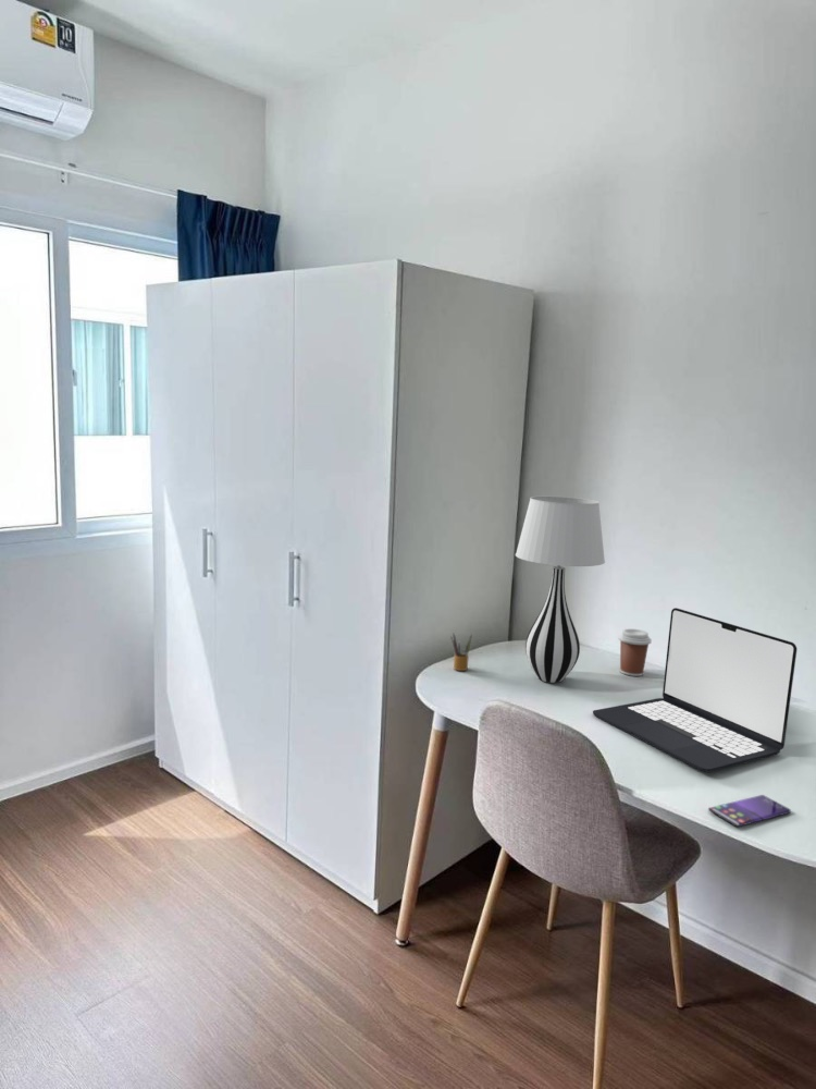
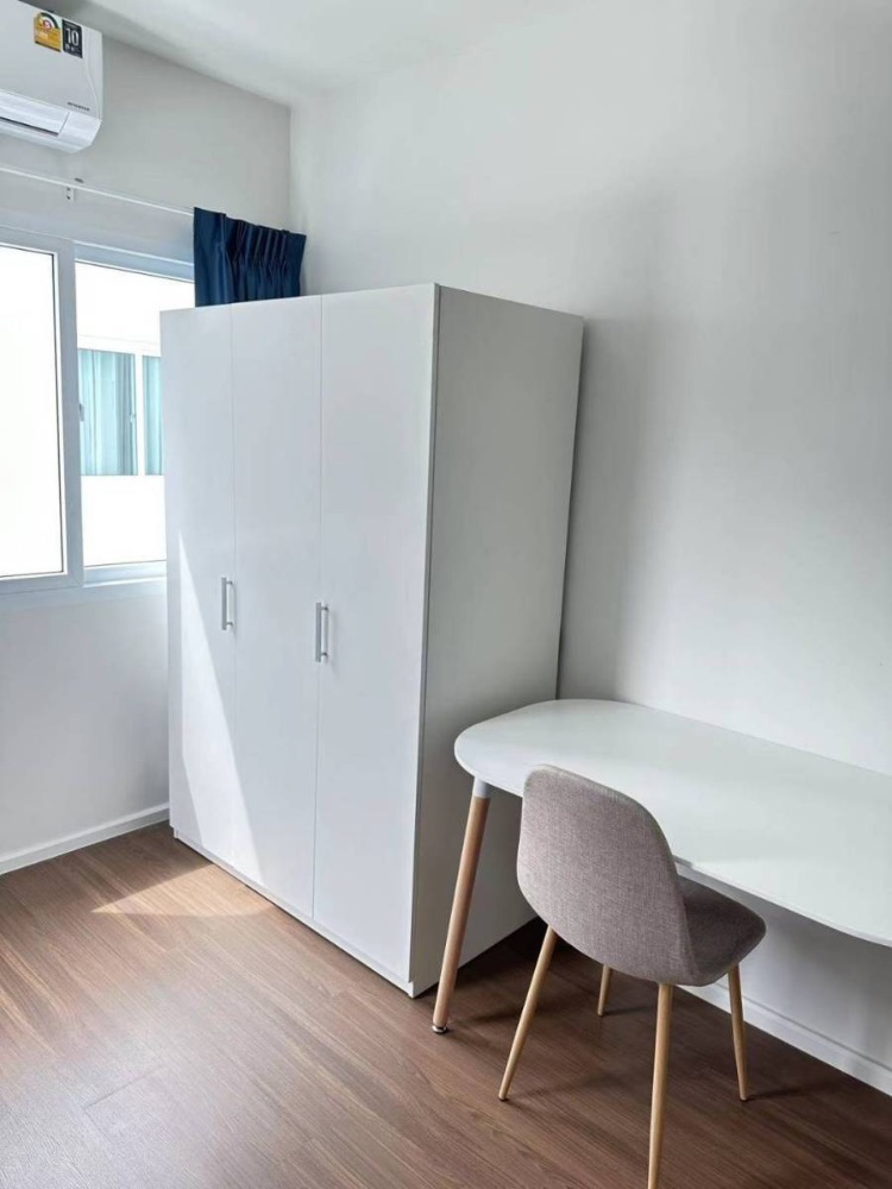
- table lamp (556, 590)
- coffee cup (633, 651)
- pencil box (459, 651)
- laptop (687, 682)
- smartphone (749, 810)
